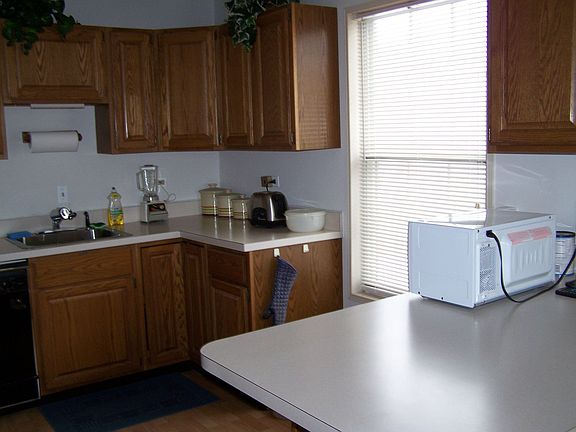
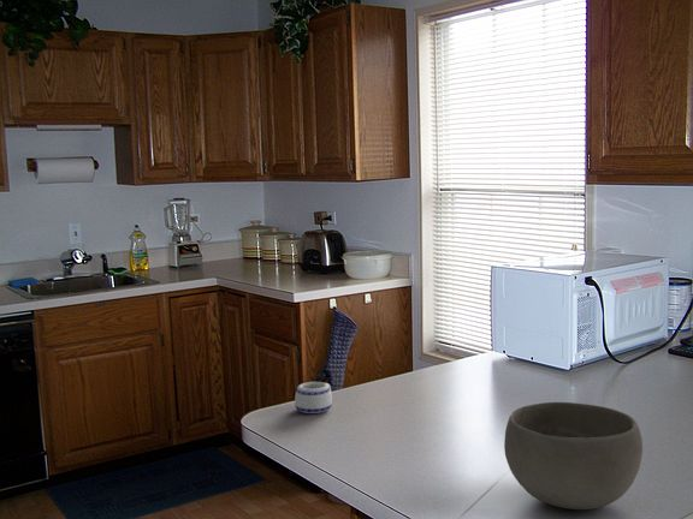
+ mug (316, 395)
+ bowl (569, 458)
